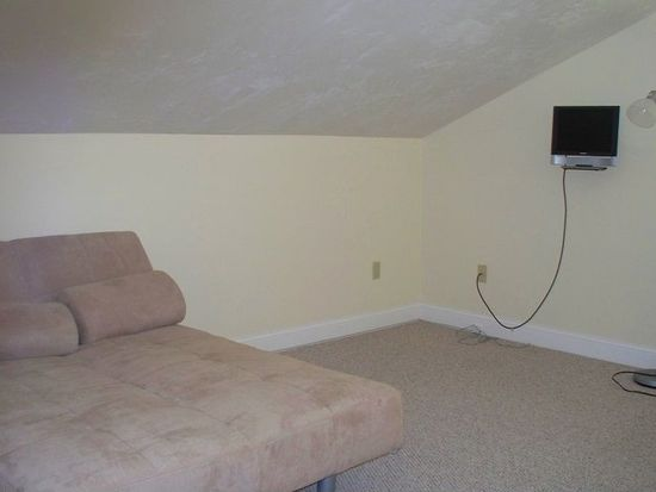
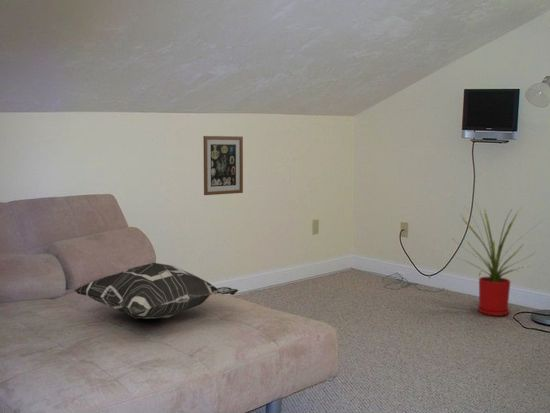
+ wall art (223, 165)
+ house plant (496, 259)
+ decorative pillow (157, 290)
